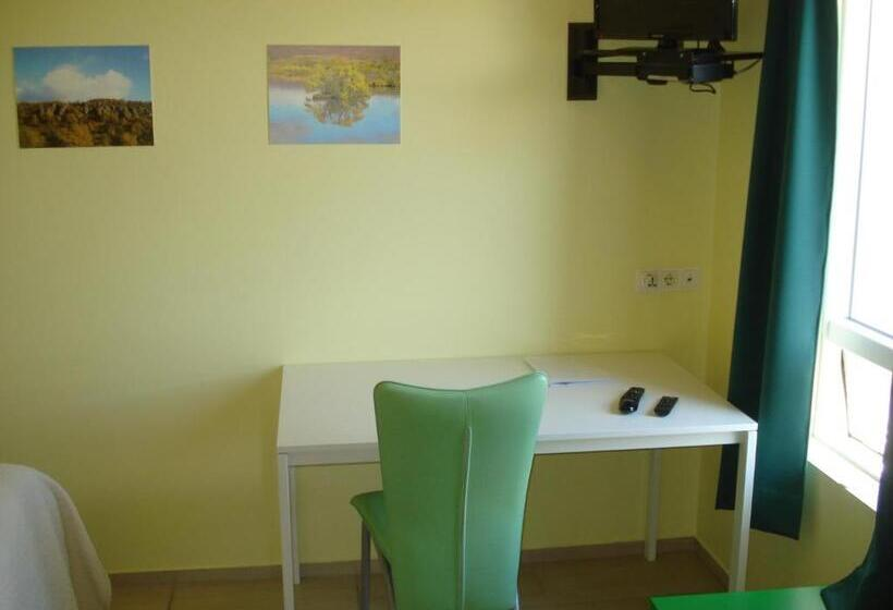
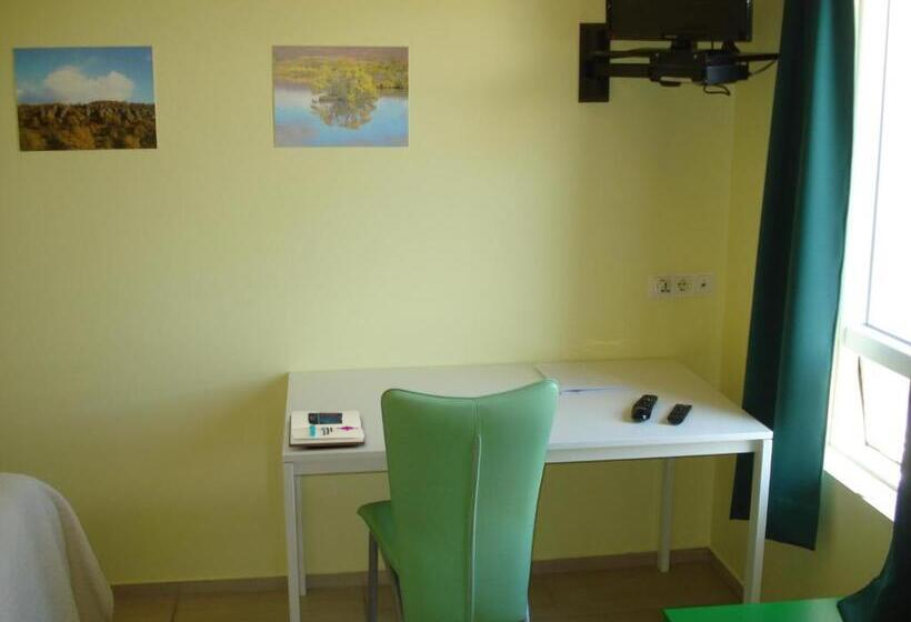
+ book (326, 427)
